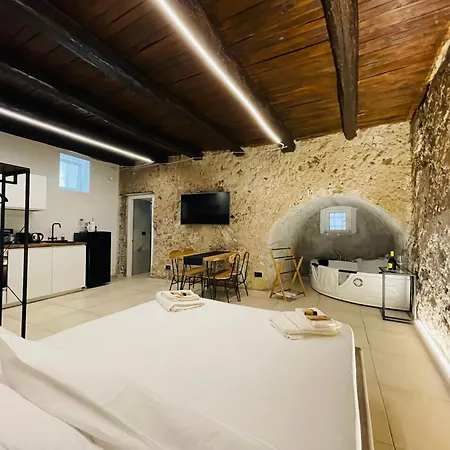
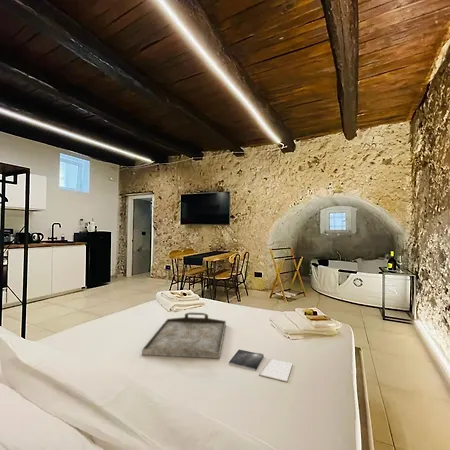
+ book (259, 363)
+ serving tray (189, 331)
